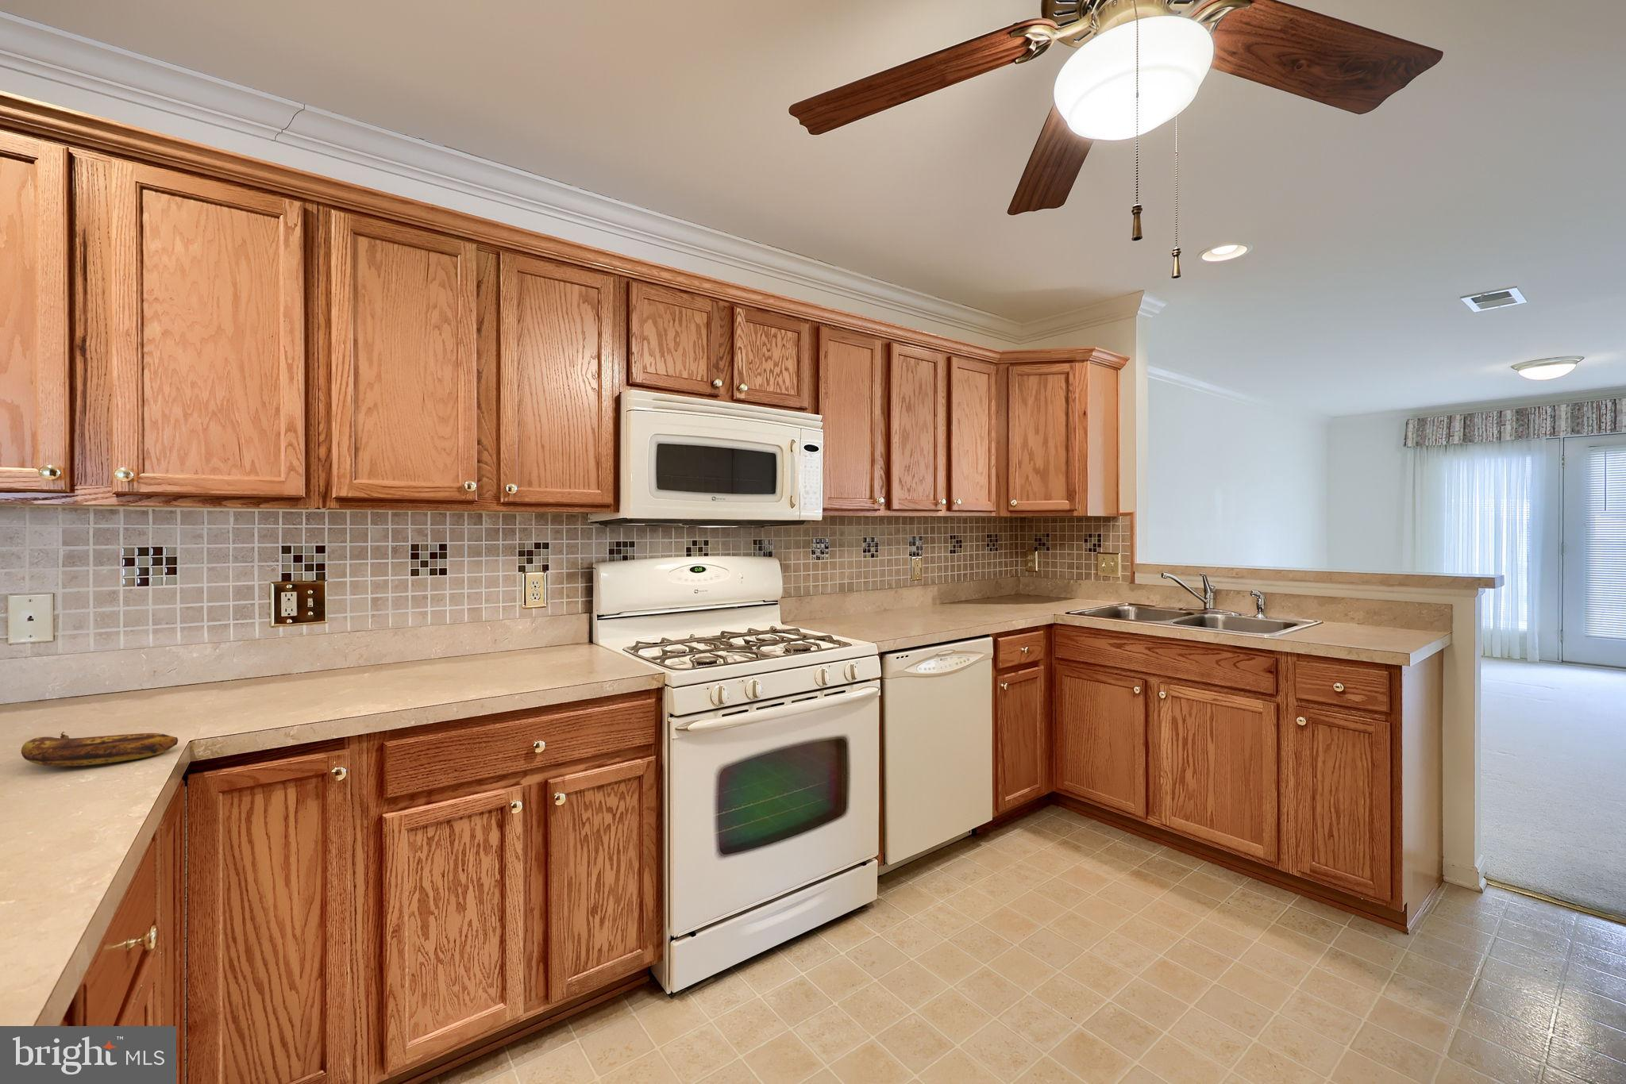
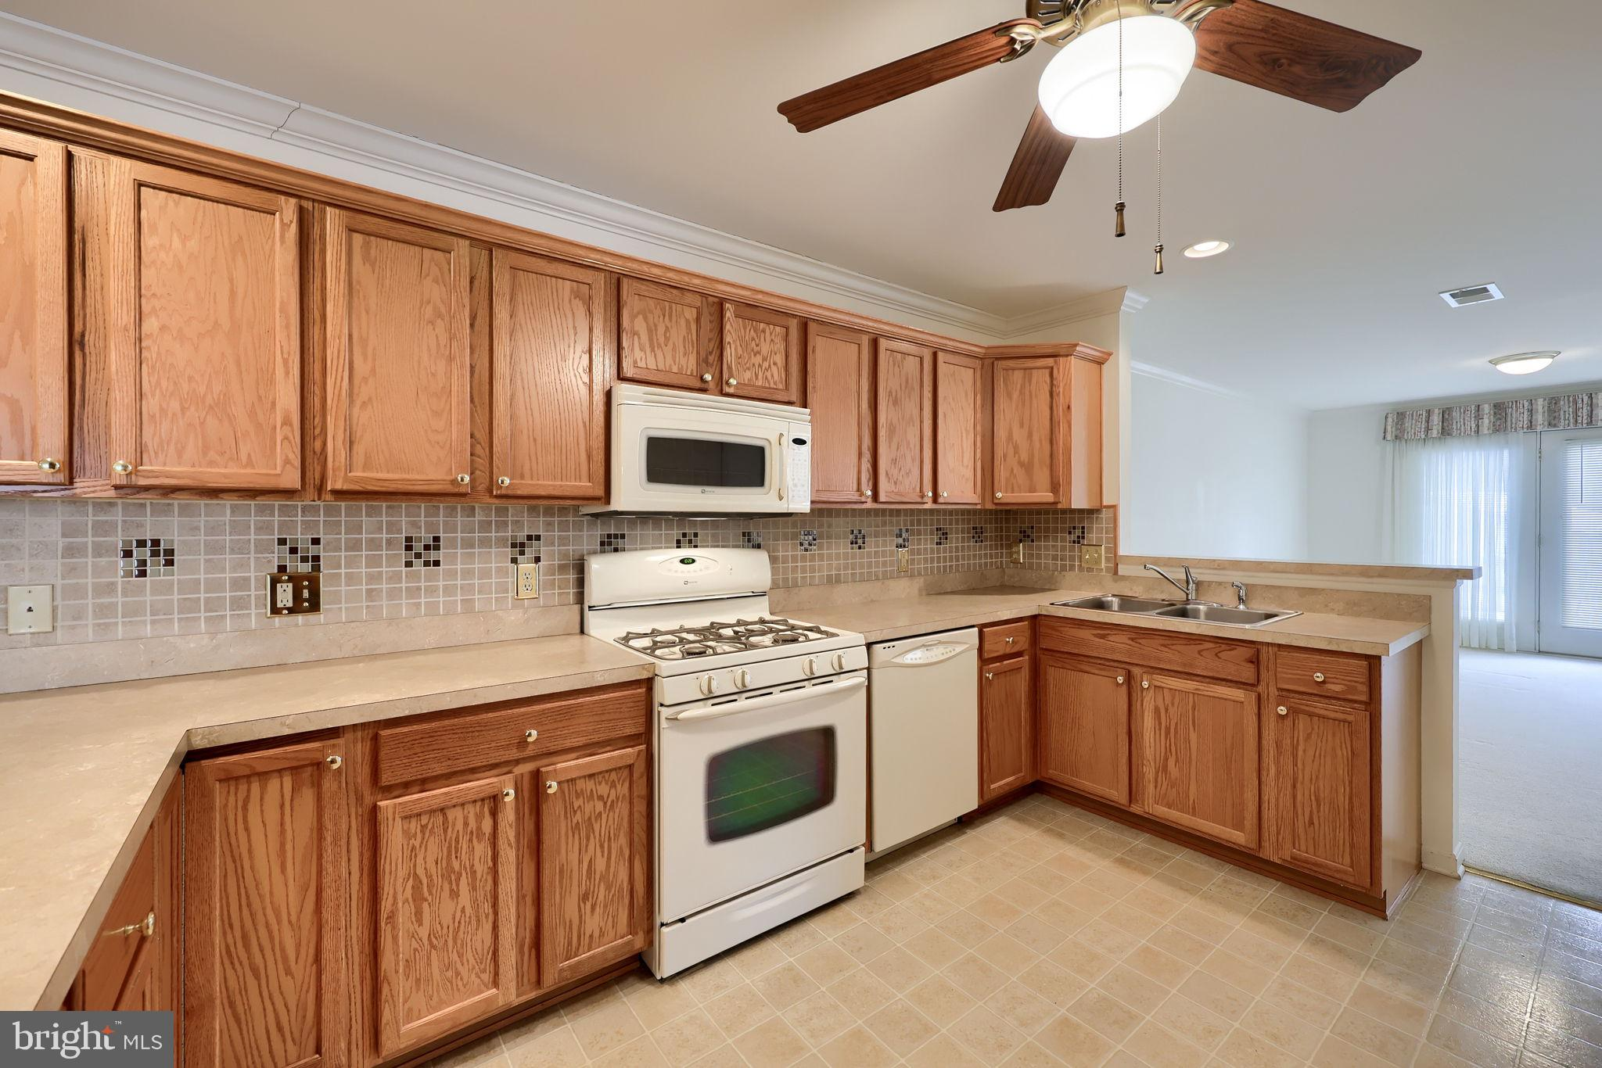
- banana (96, 744)
